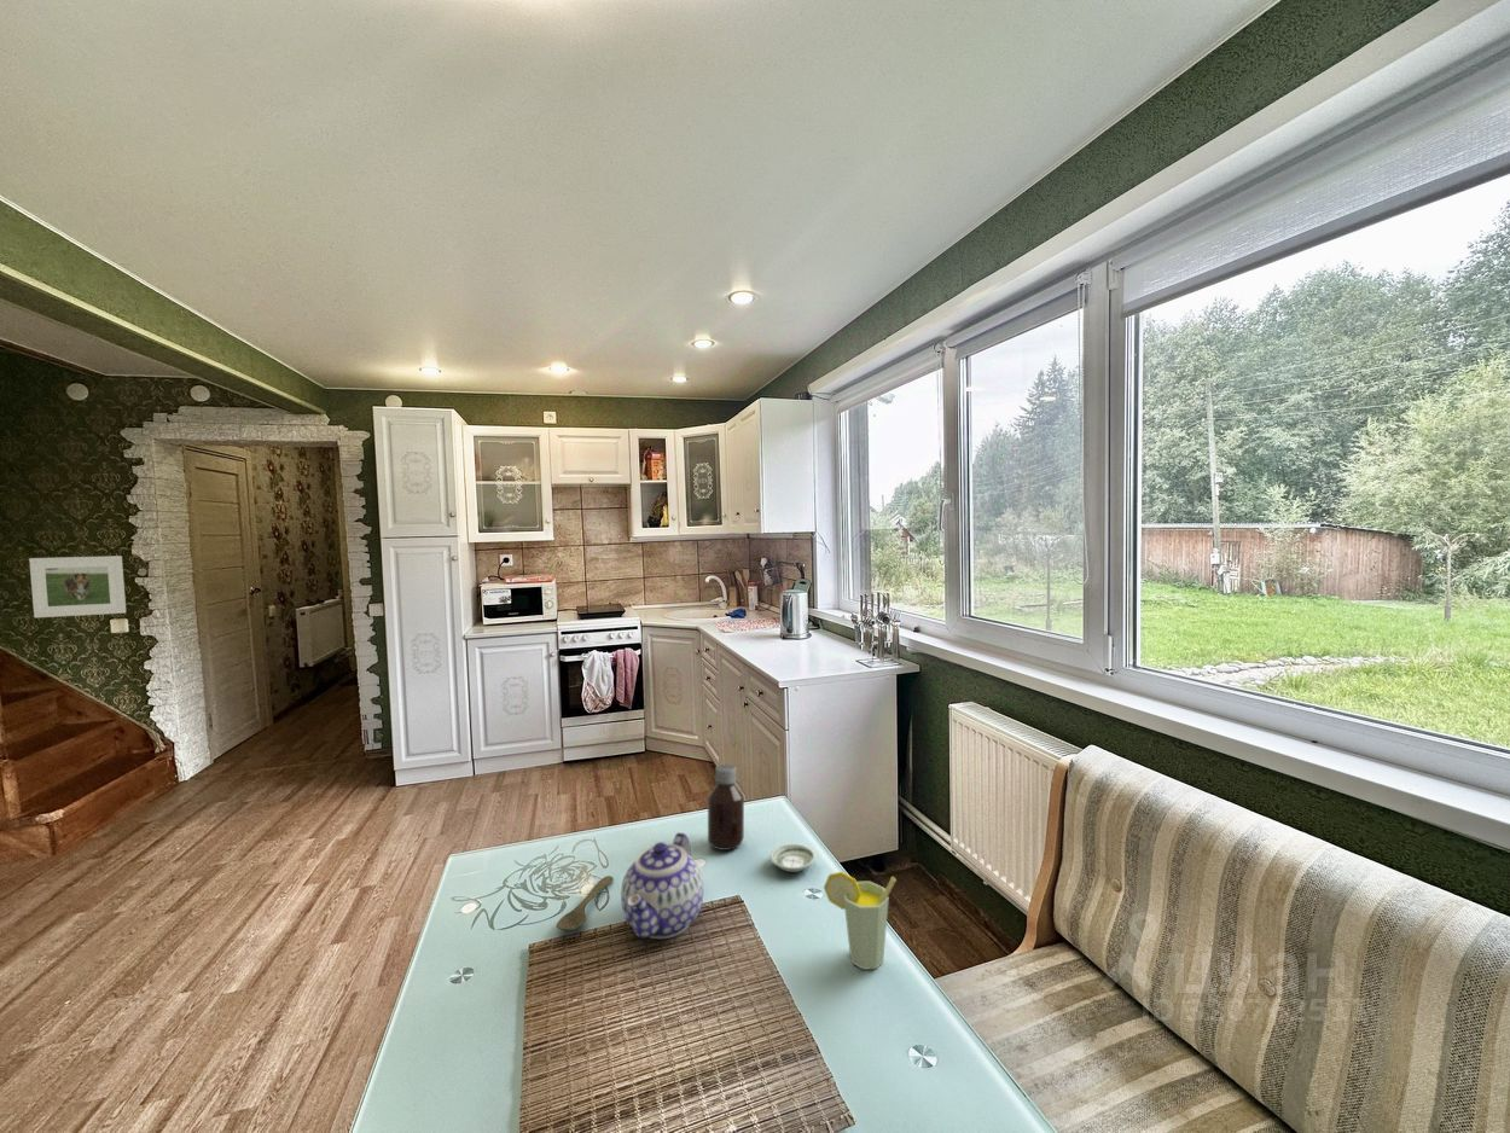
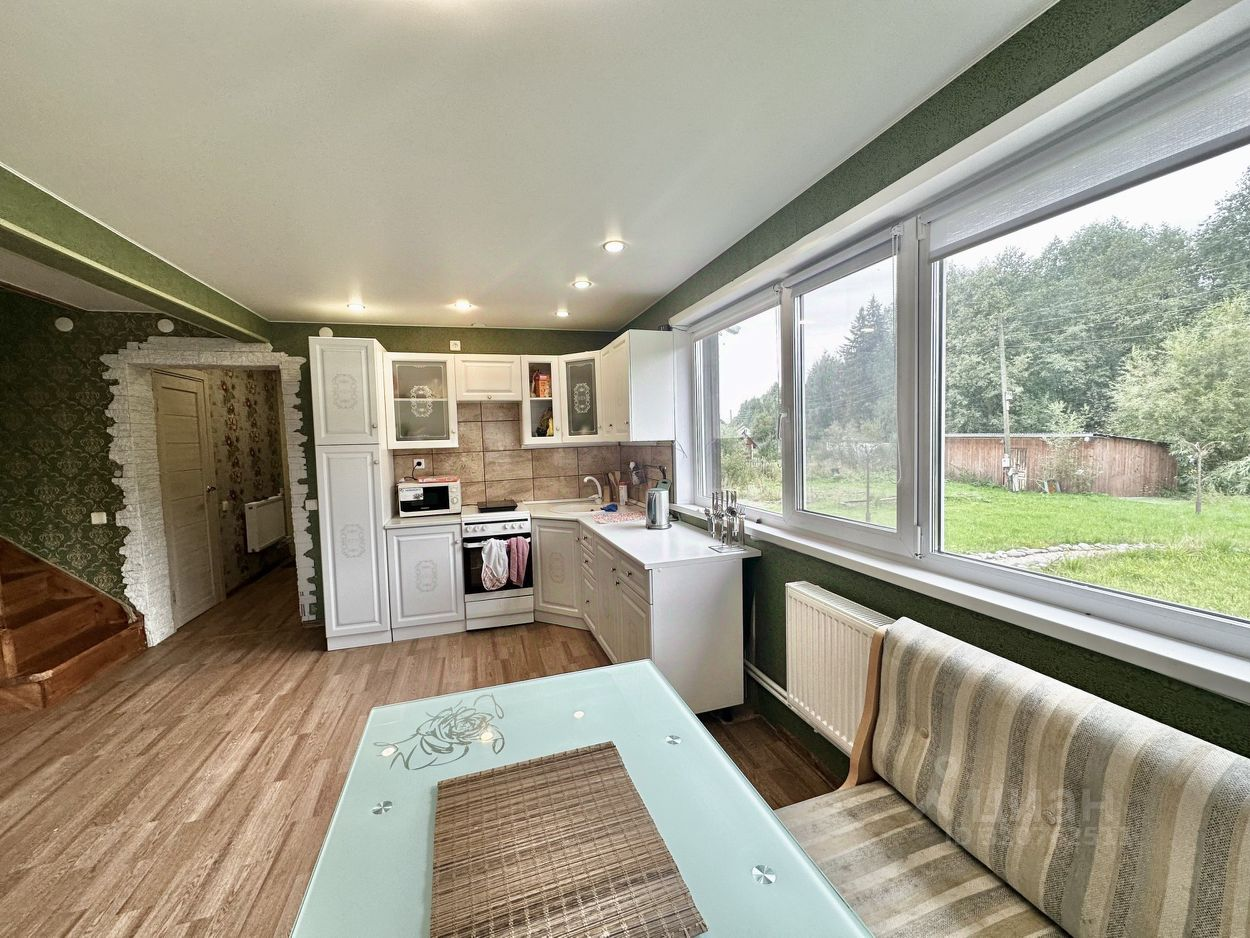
- spoon (588, 900)
- saucer (792, 860)
- teapot (662, 882)
- cup (859, 913)
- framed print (79, 586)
- bottle (725, 806)
